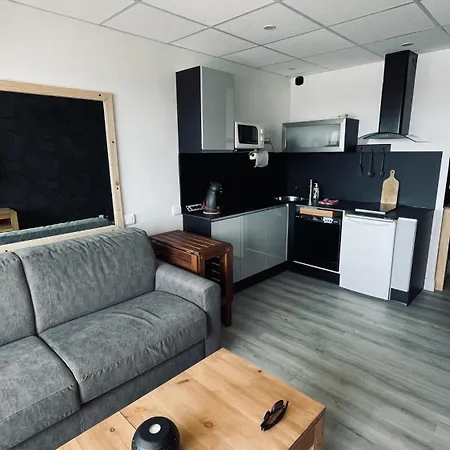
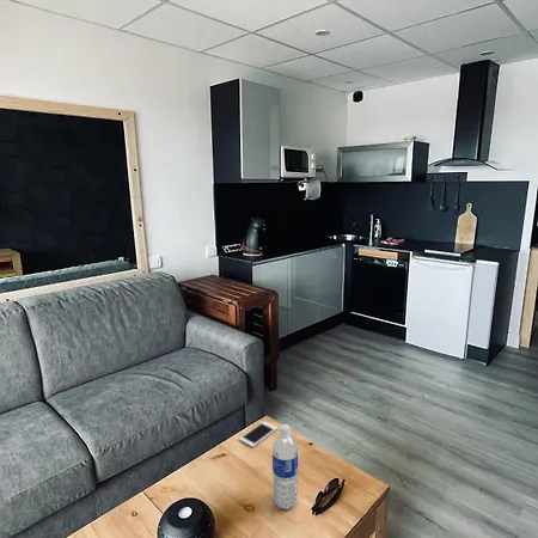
+ cell phone (258, 433)
+ water bottle (285, 465)
